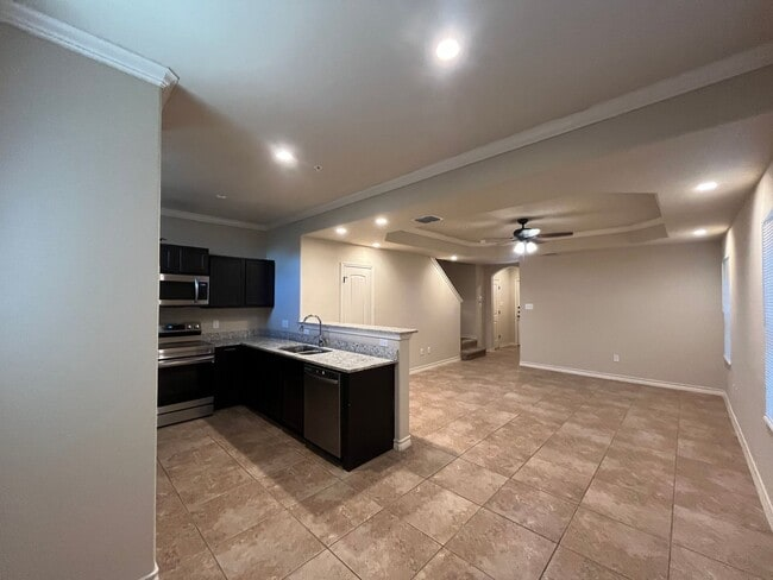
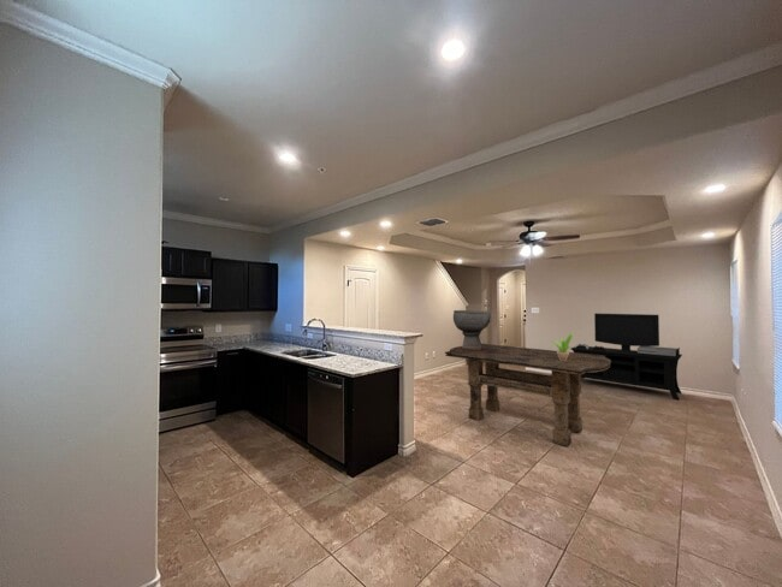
+ potted plant (562, 345)
+ dining table (522, 389)
+ urn (472, 330)
+ media console (622, 350)
